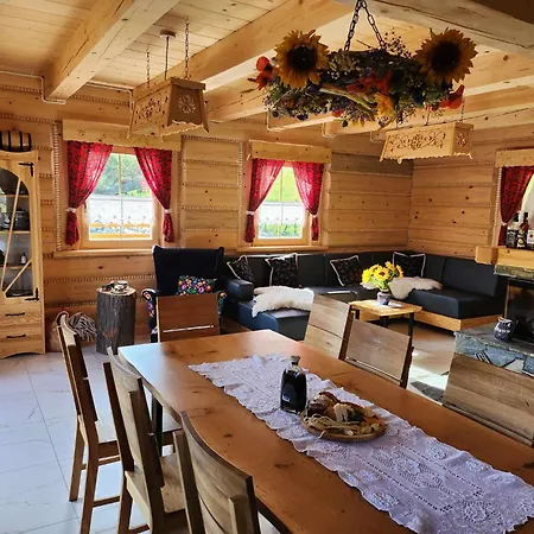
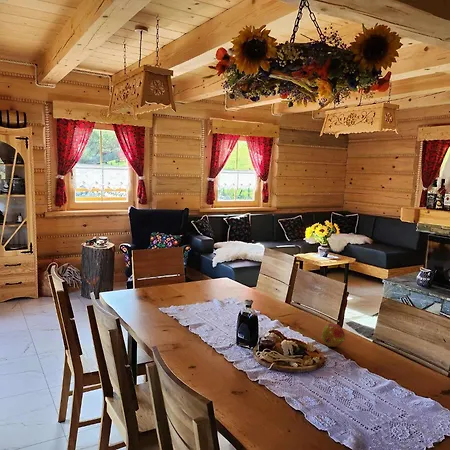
+ fruit (332, 336)
